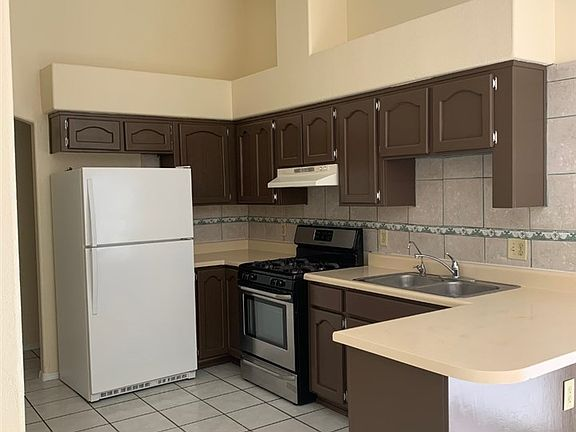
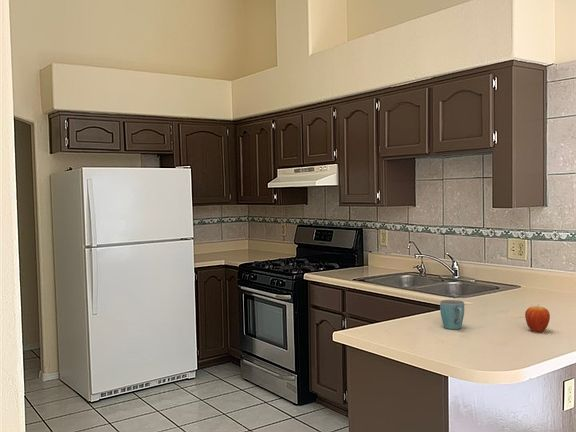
+ mug (454, 315)
+ fruit (537, 317)
